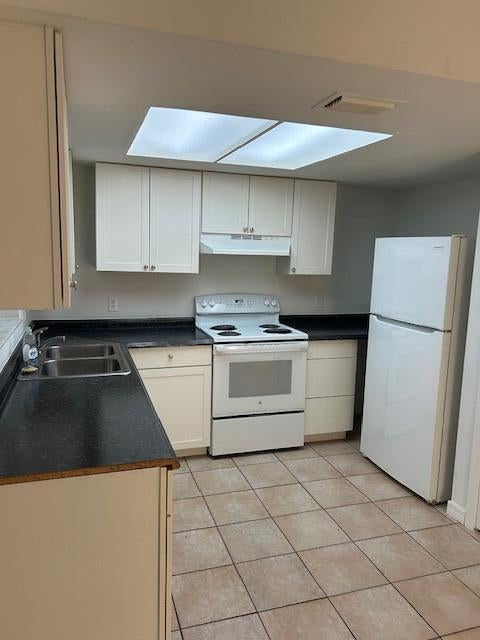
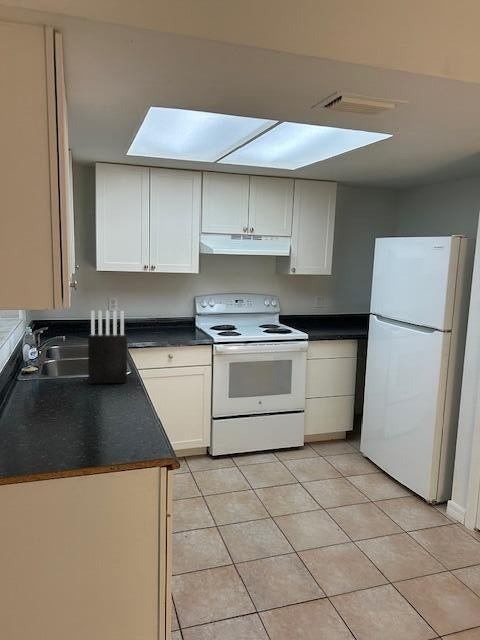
+ knife block (108, 345)
